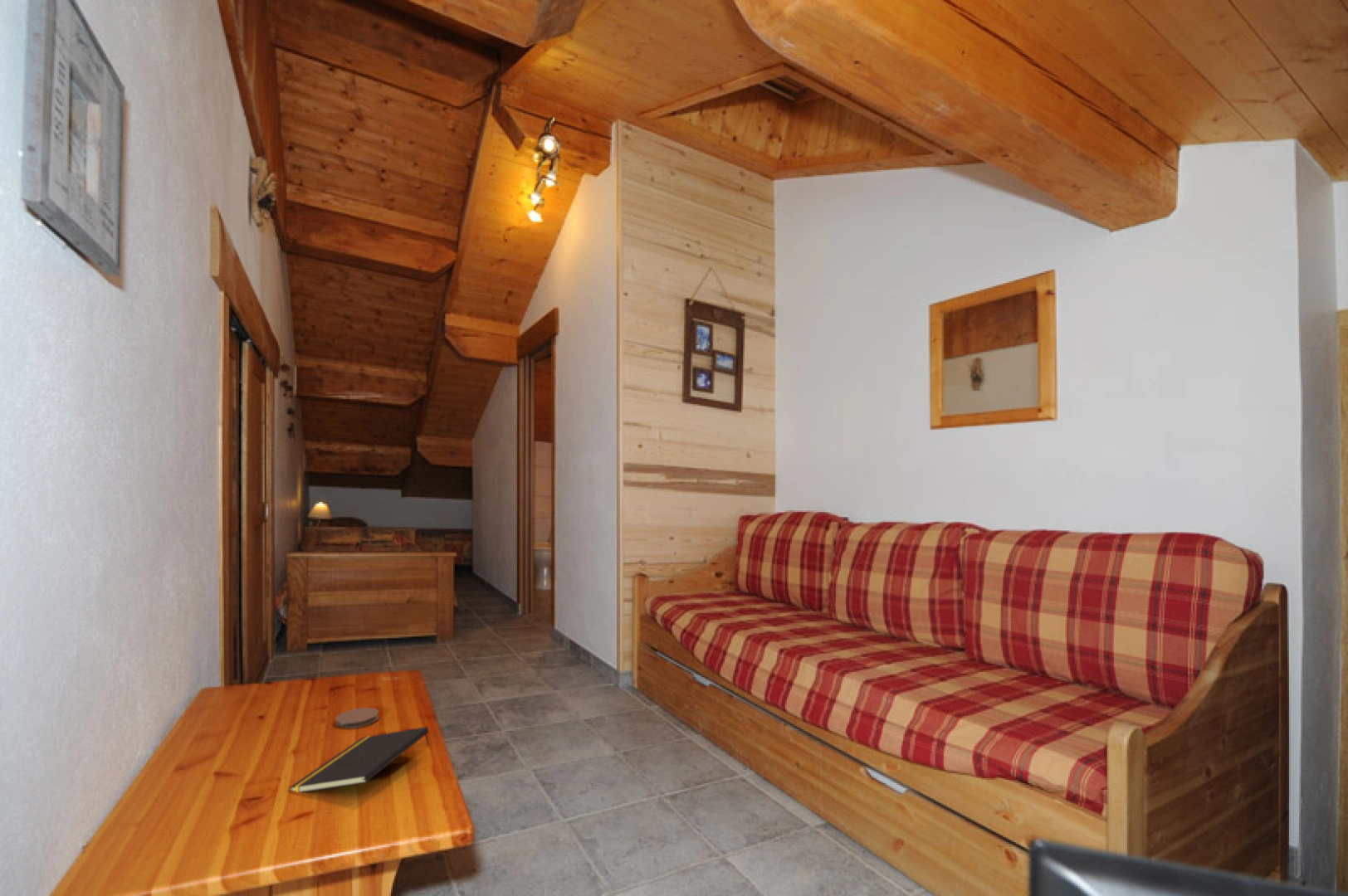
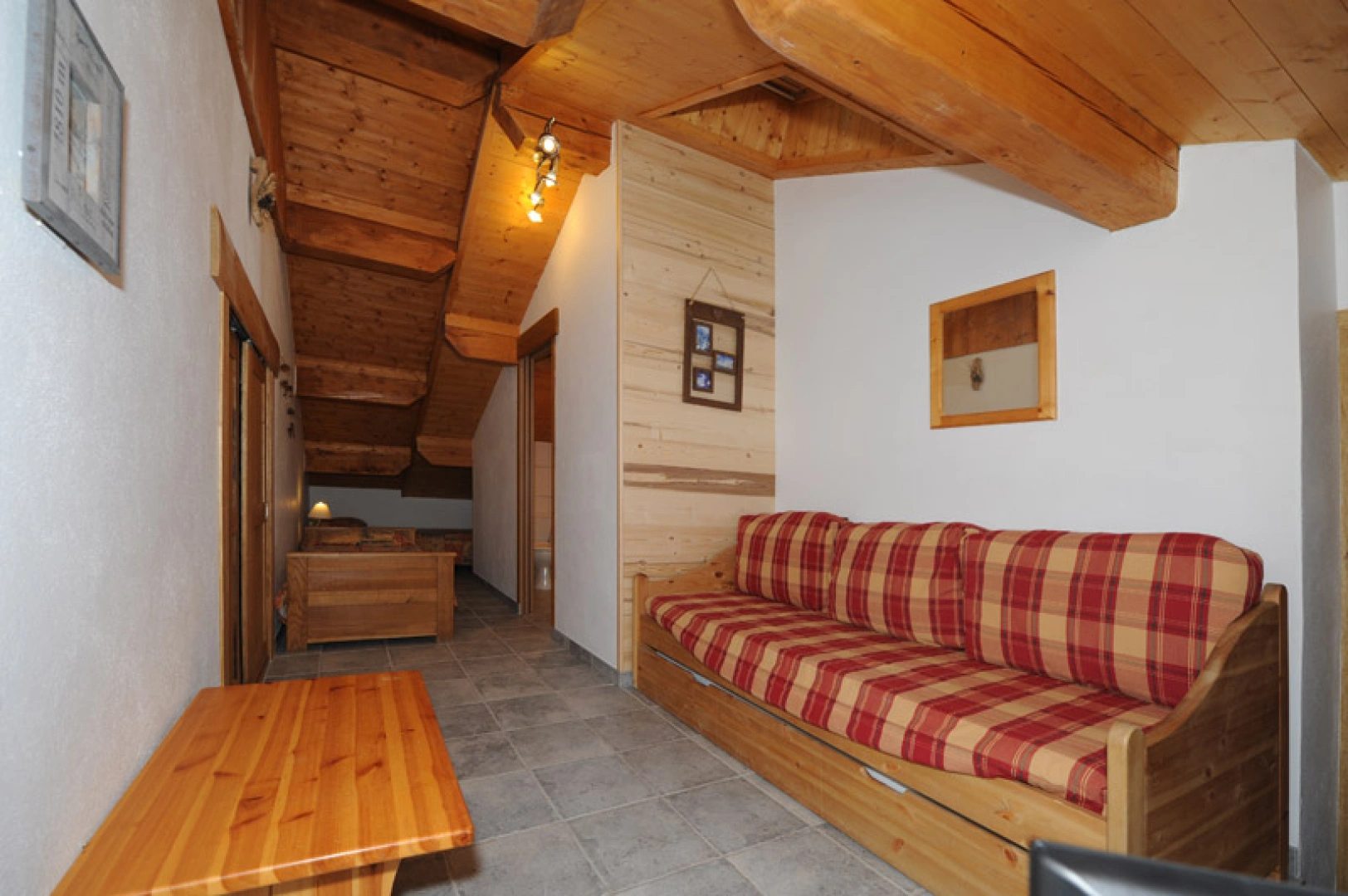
- coaster (357, 718)
- notepad (364, 757)
